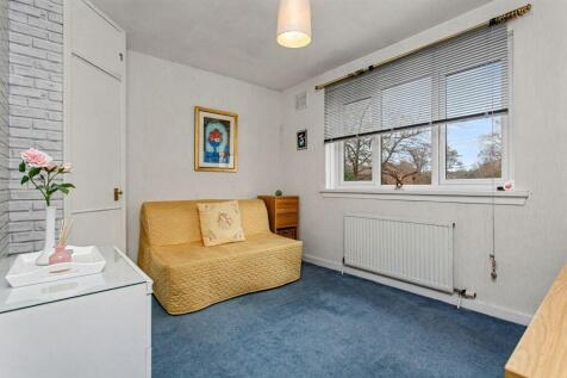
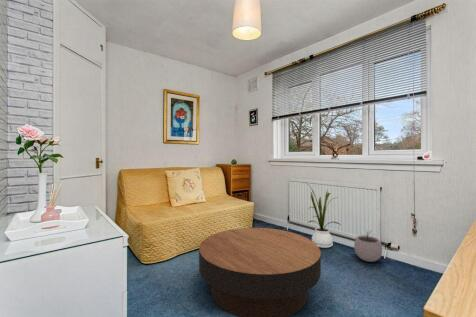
+ plant pot (367, 244)
+ house plant (320, 213)
+ coffee table (258, 266)
